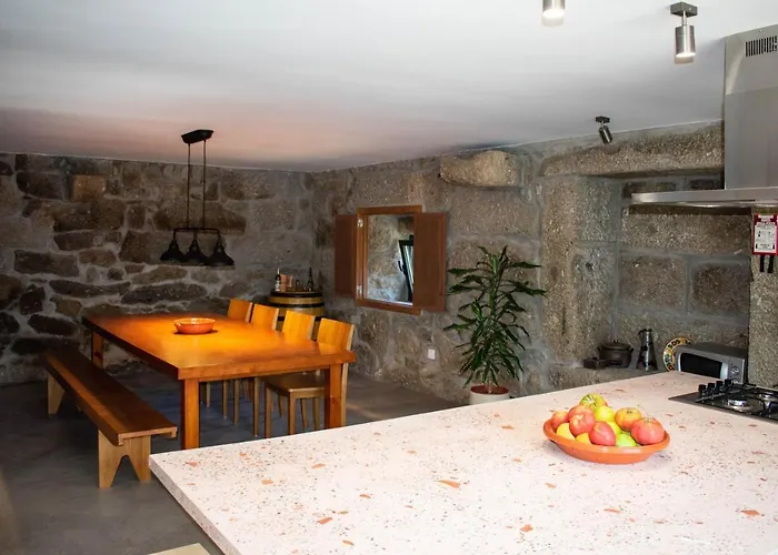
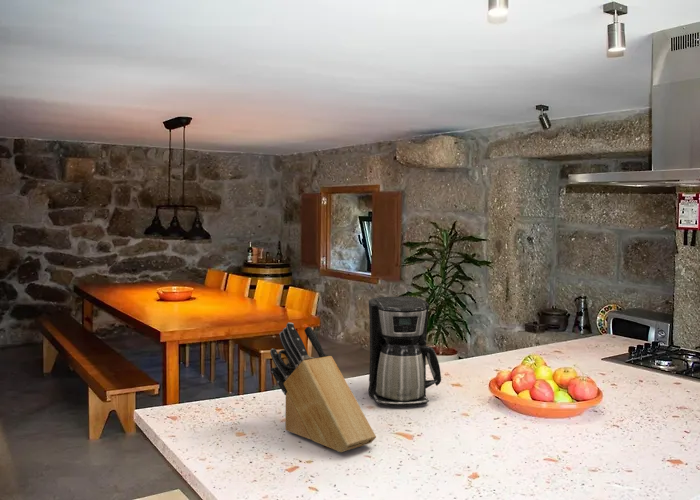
+ coffee maker (404, 346)
+ knife block (319, 381)
